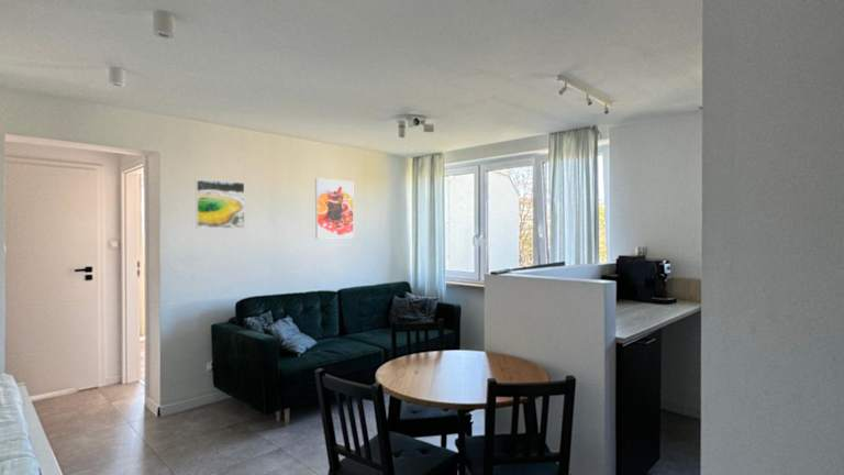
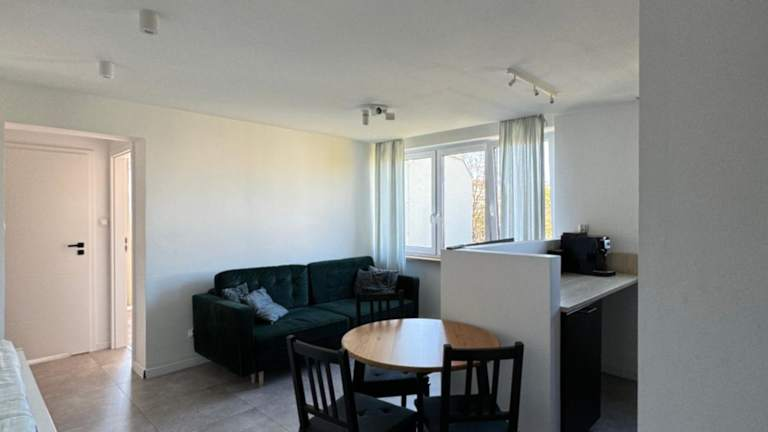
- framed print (221, 205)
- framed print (334, 209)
